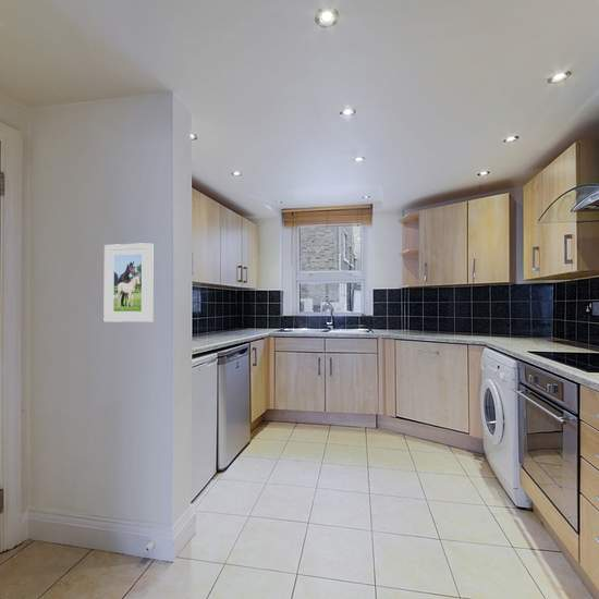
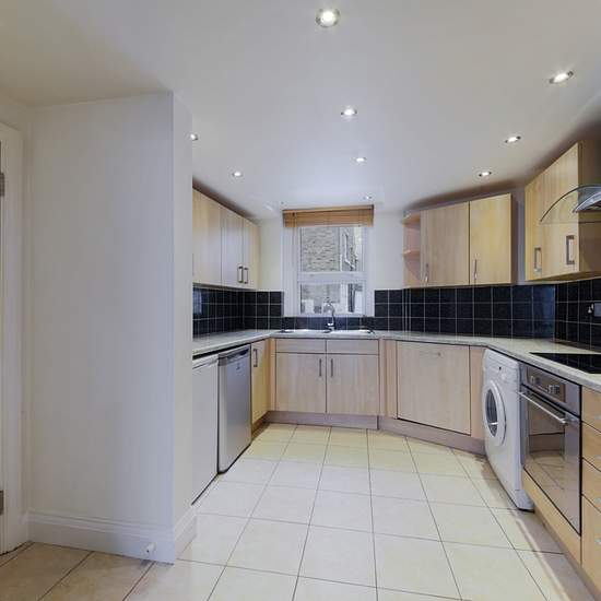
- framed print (127, 282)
